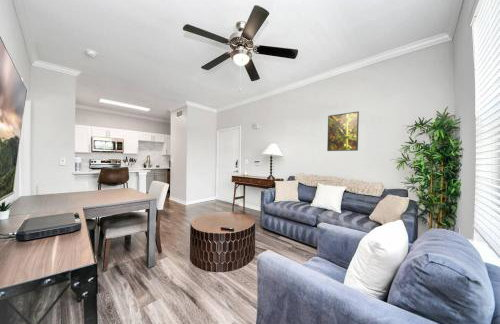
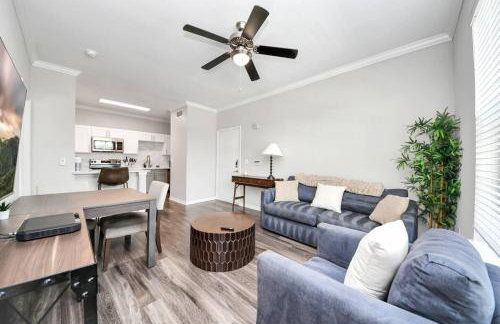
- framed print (342, 132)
